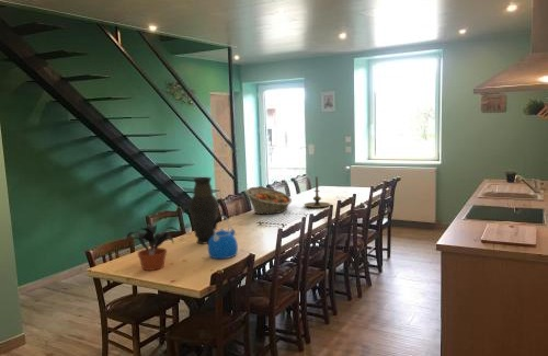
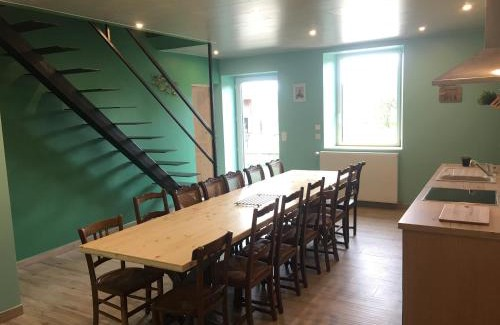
- kettle (224, 234)
- vase (204, 209)
- fruit basket (269, 199)
- potted plant (153, 246)
- candle holder (317, 191)
